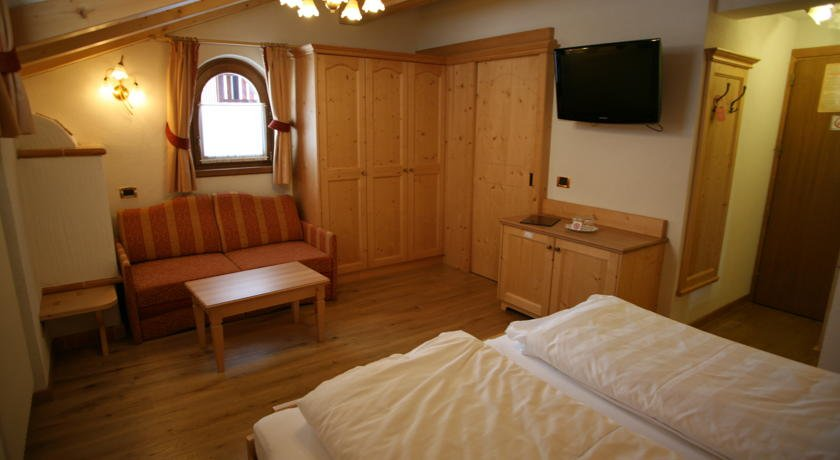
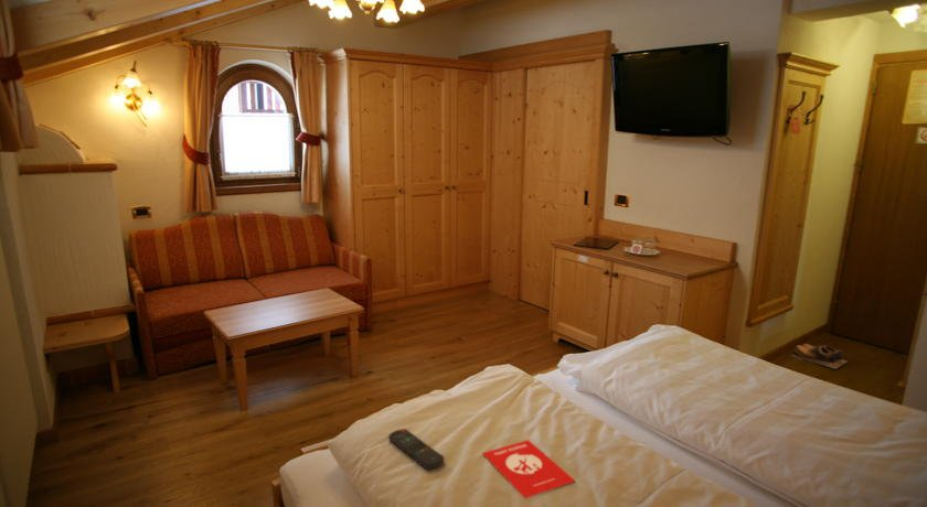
+ remote control (415, 447)
+ shoes (819, 352)
+ book (526, 466)
